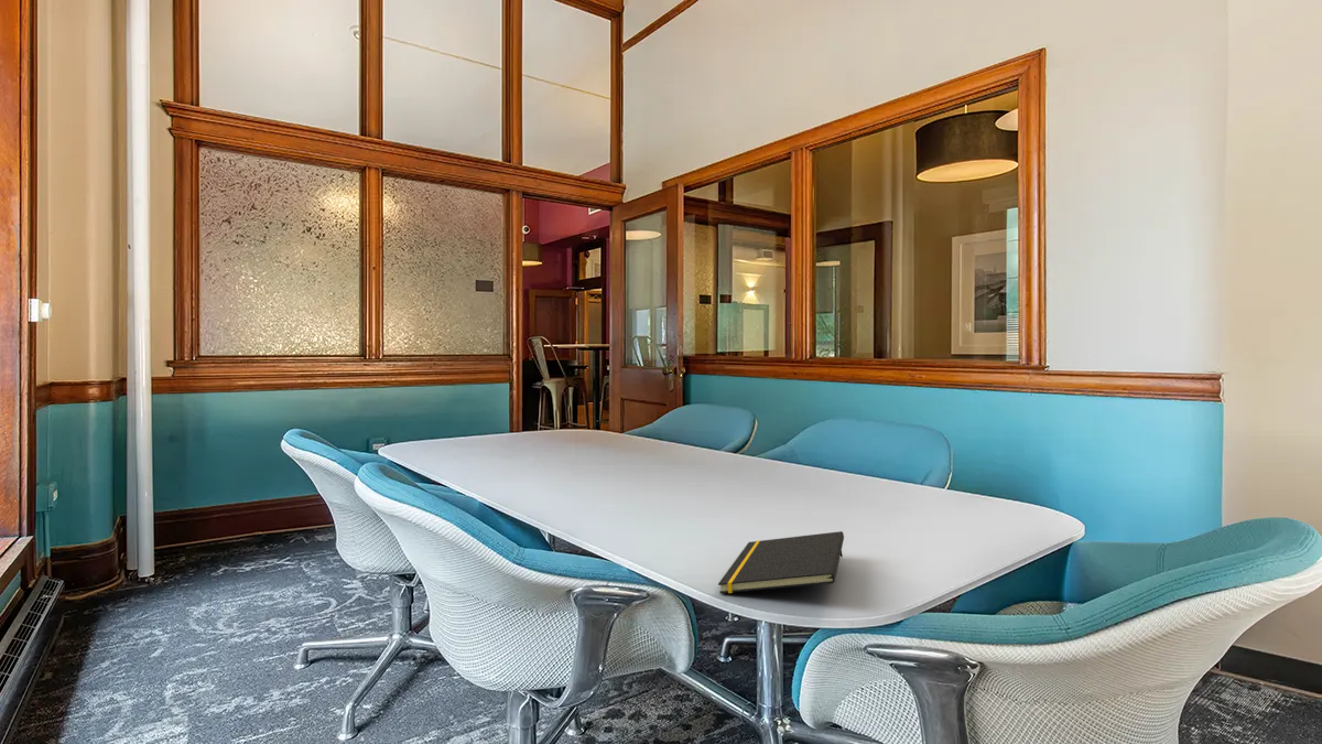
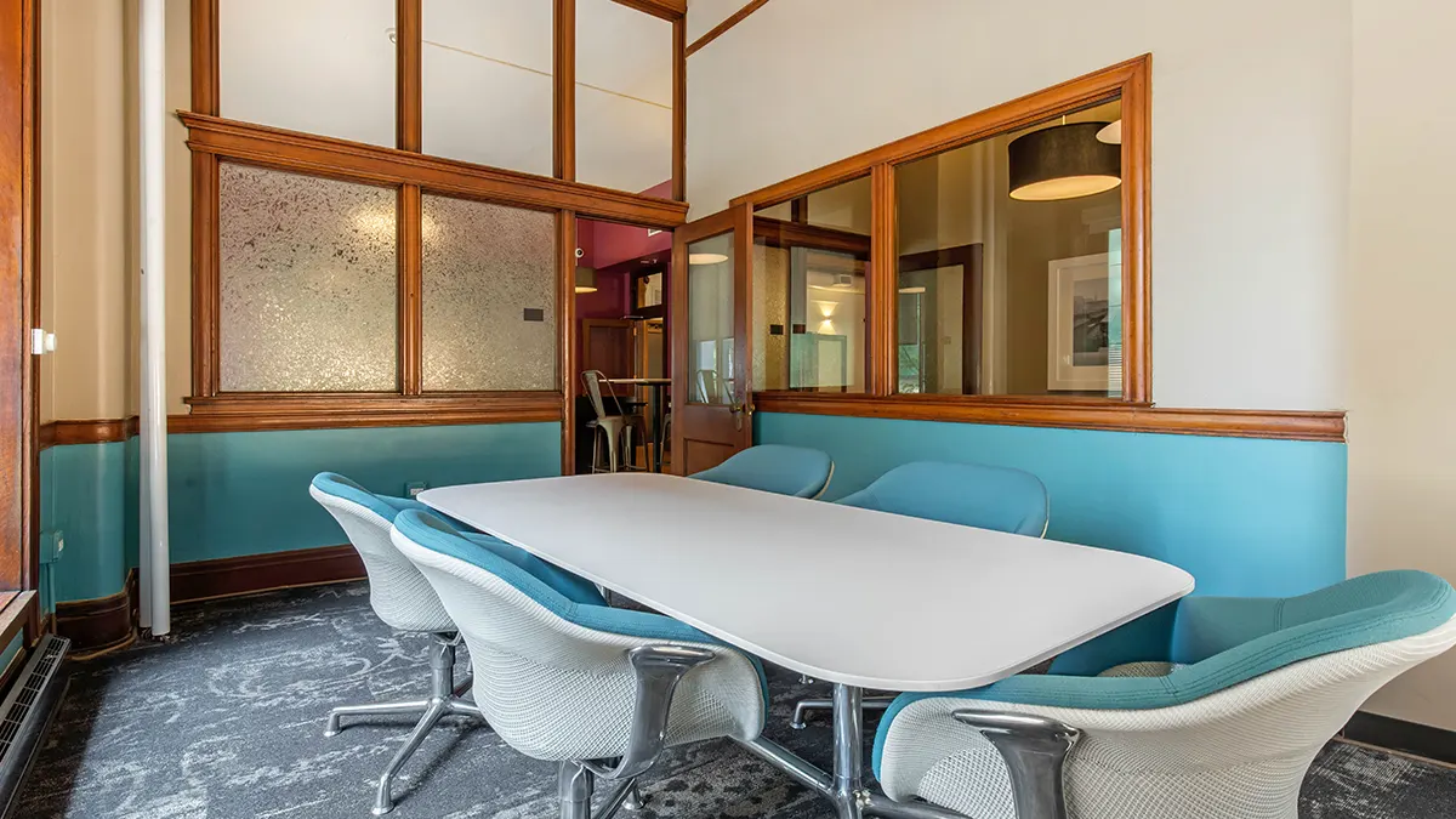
- notepad (785, 560)
